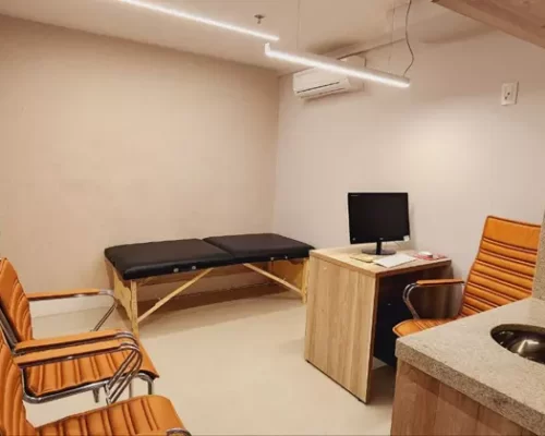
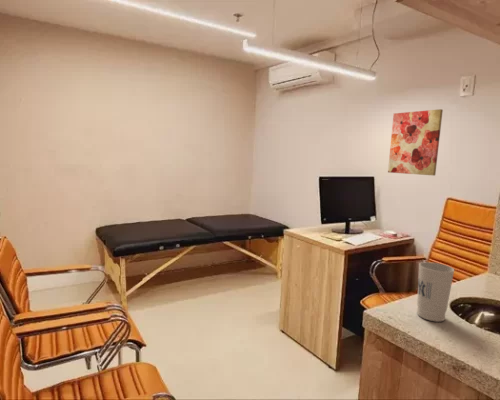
+ wall art (413, 143)
+ cup (433, 291)
